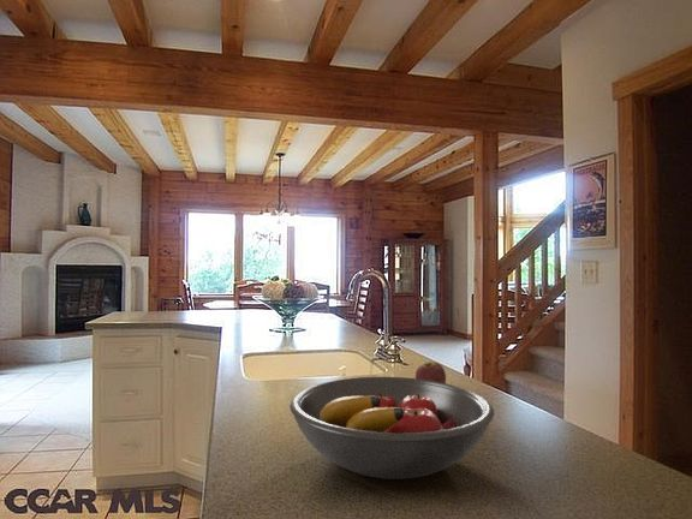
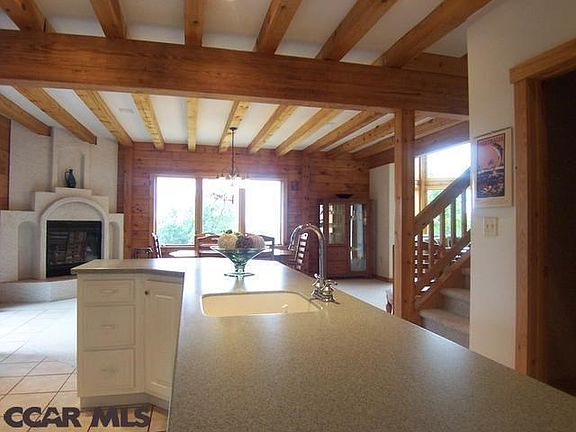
- apple (430, 377)
- fruit bowl (389, 420)
